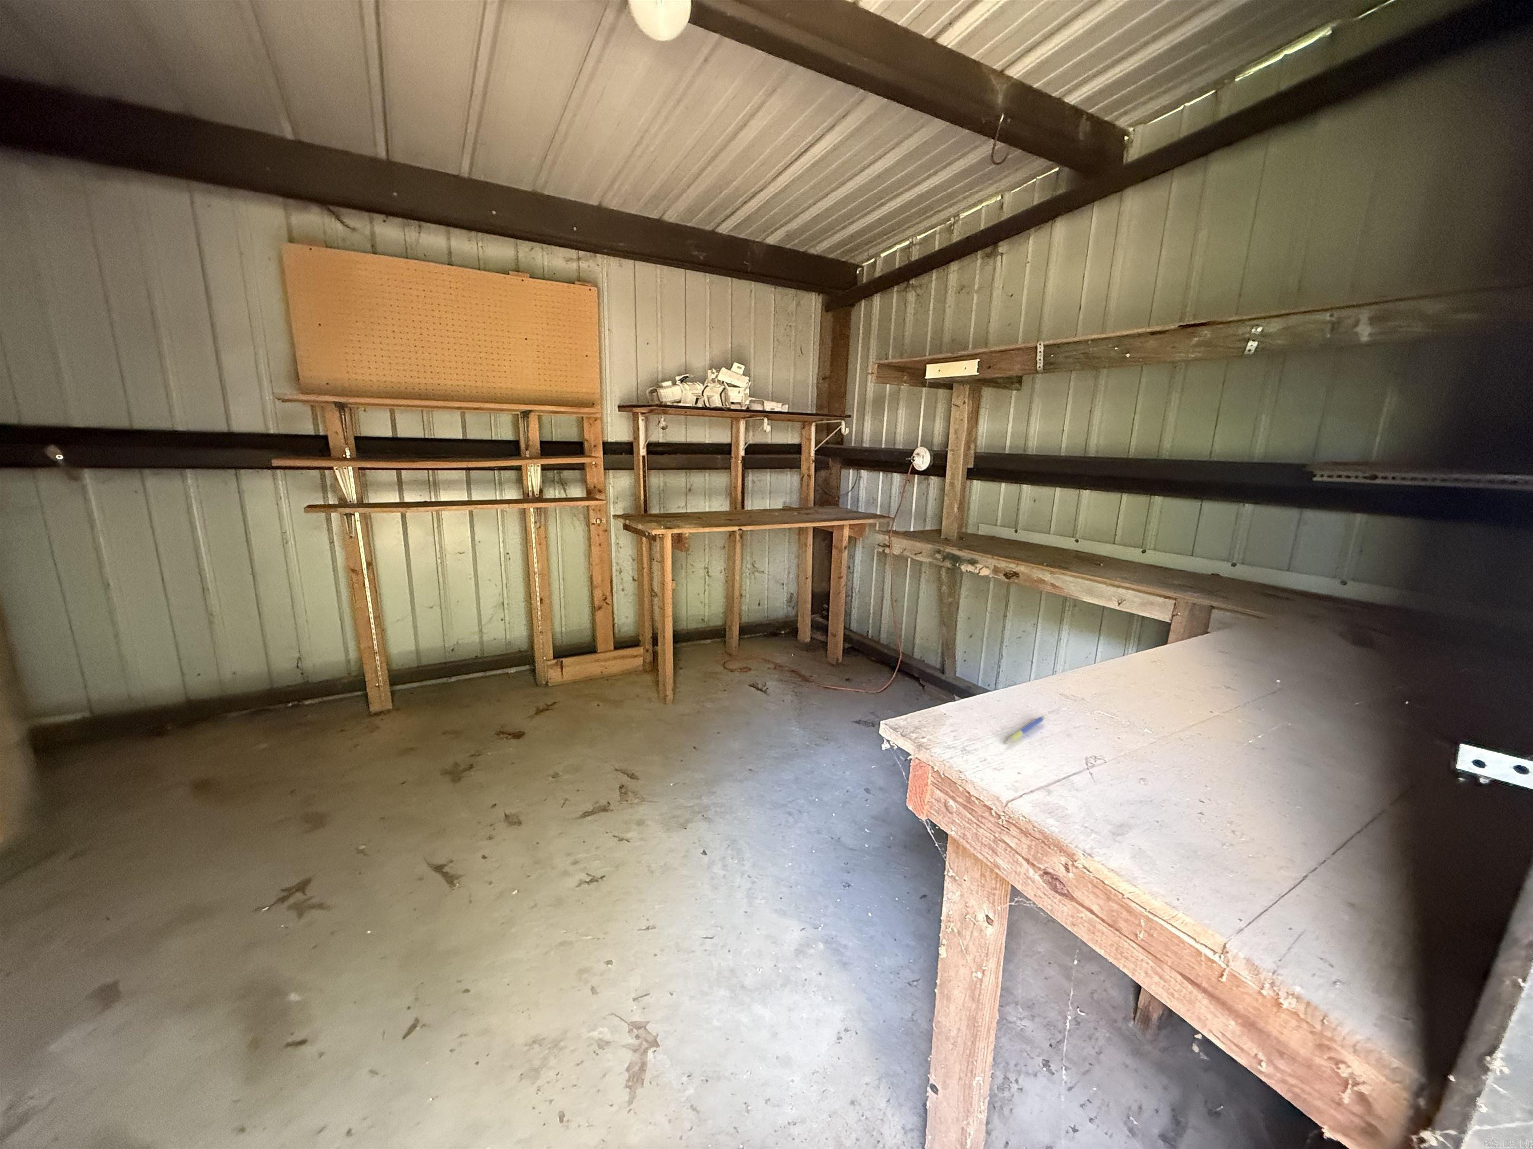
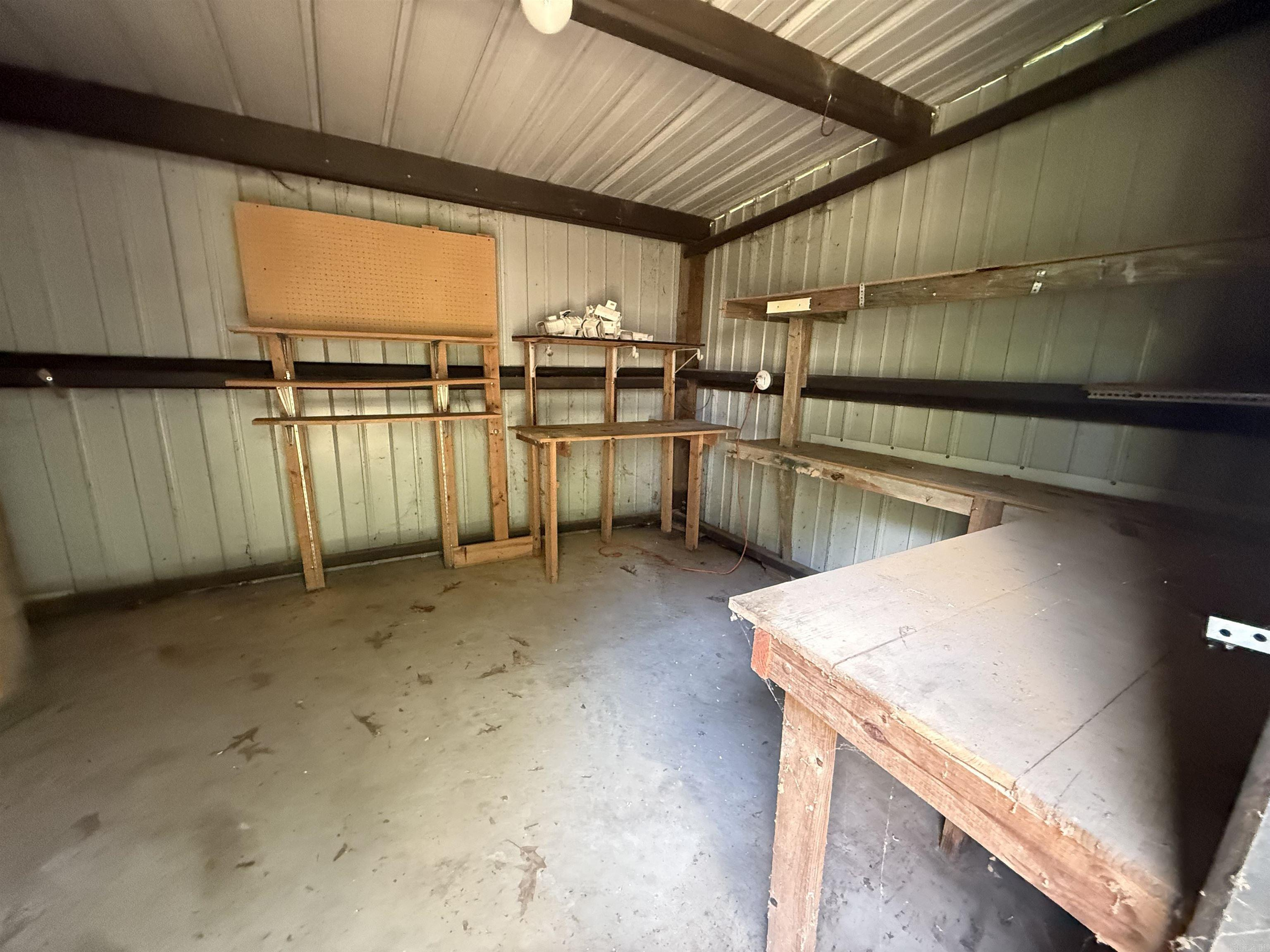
- pen (1025, 730)
